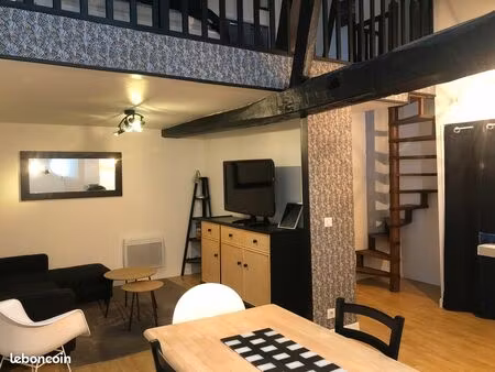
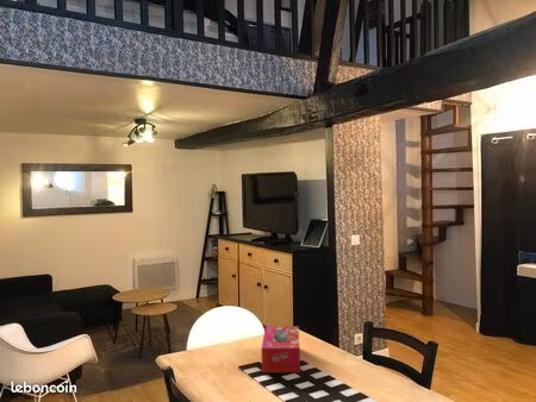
+ tissue box (281, 347)
